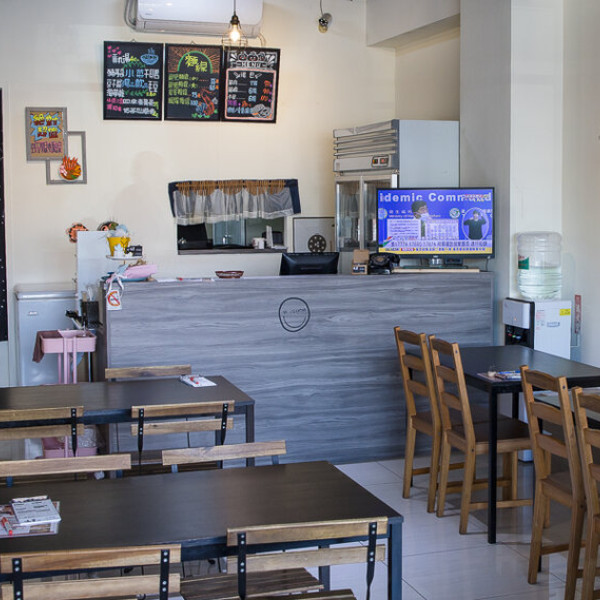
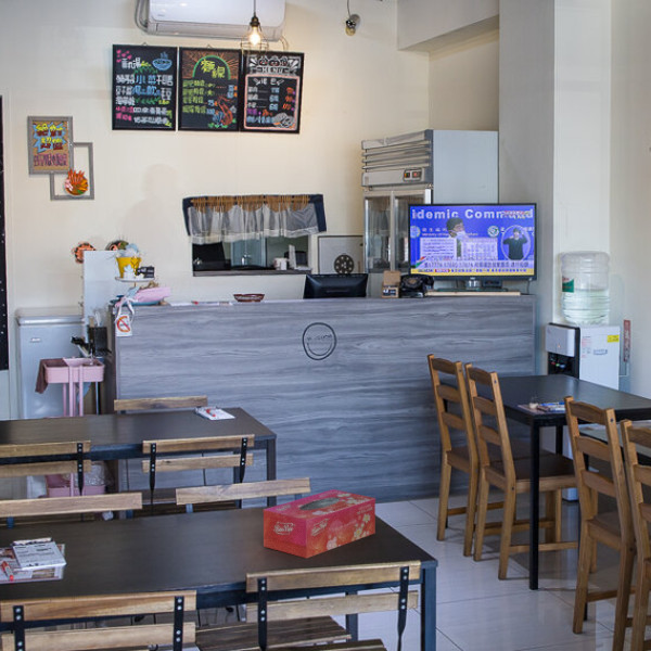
+ tissue box (320, 521)
